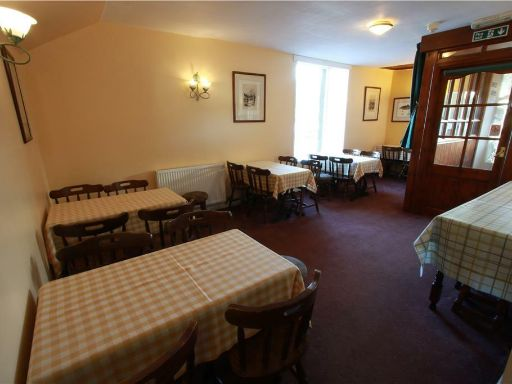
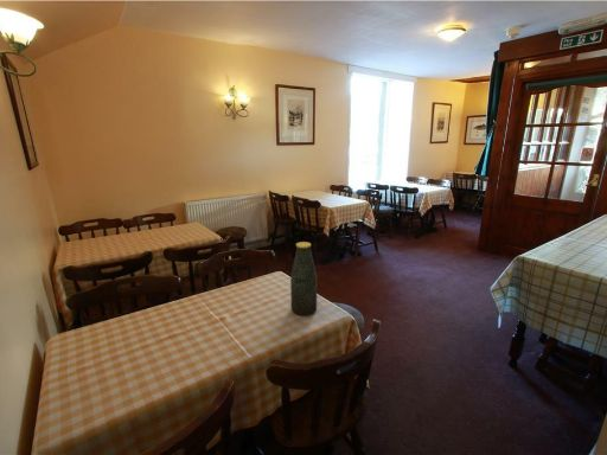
+ bottle (304, 277)
